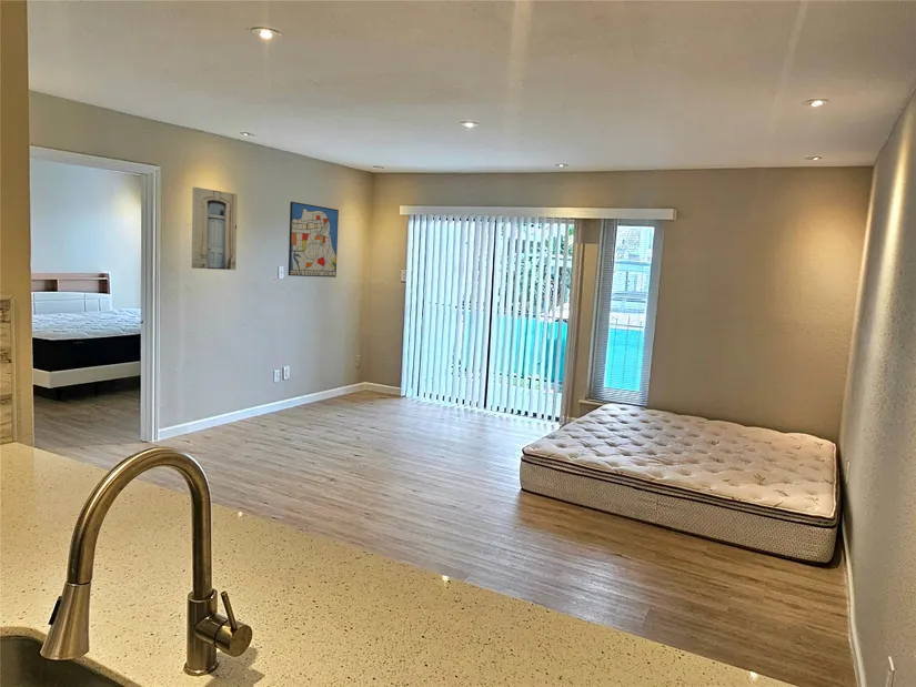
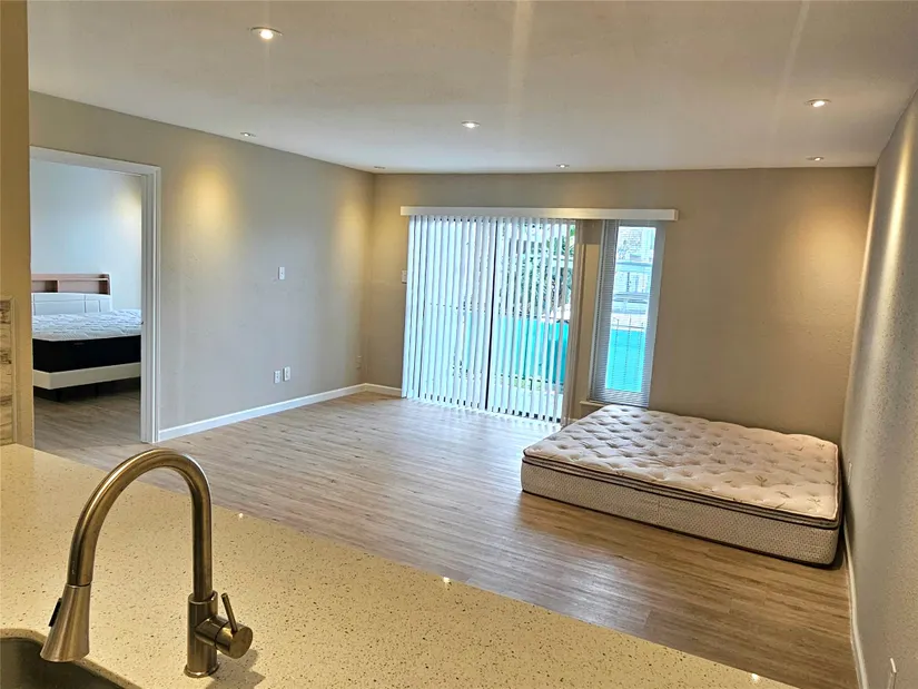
- wall art (314, 241)
- wall art (214, 230)
